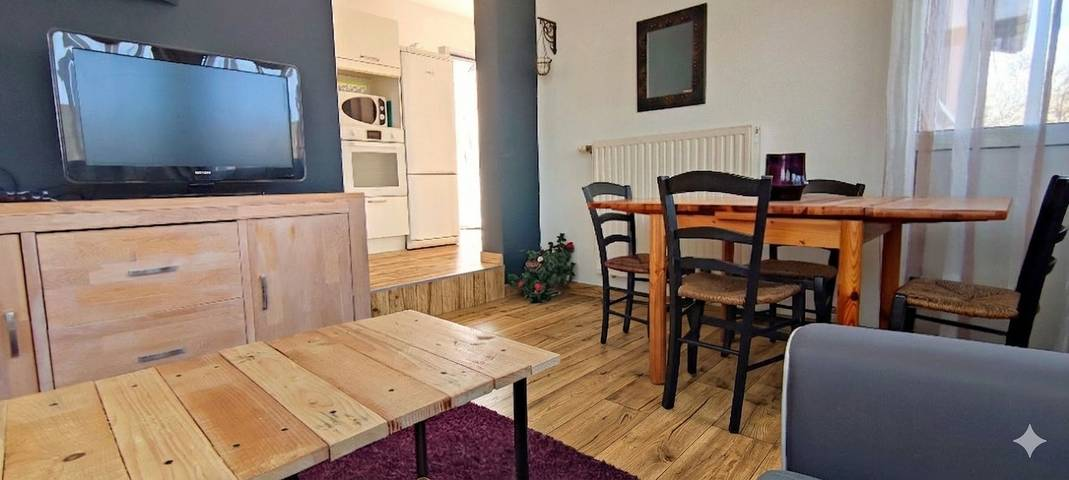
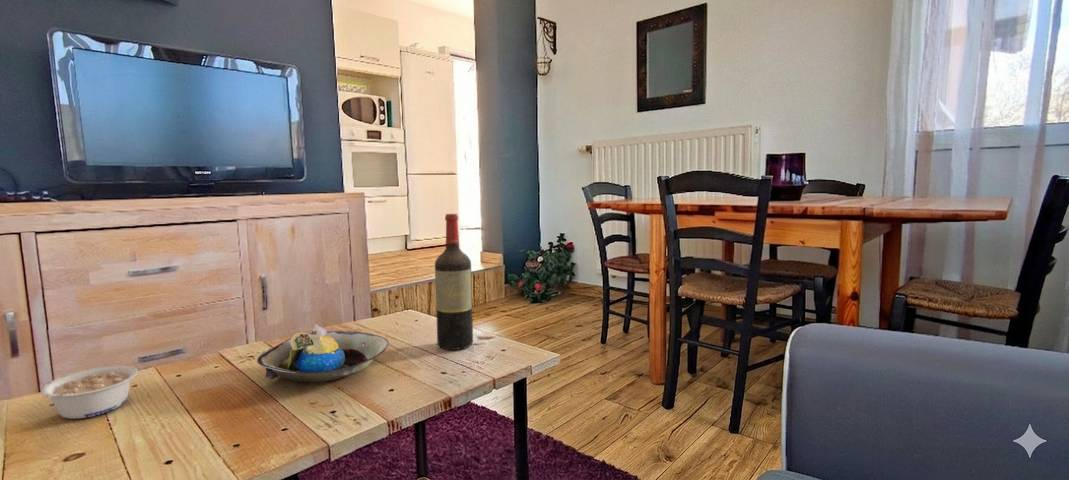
+ legume (92, 391)
+ decorative bowl (308, 350)
+ wine bottle (453, 280)
